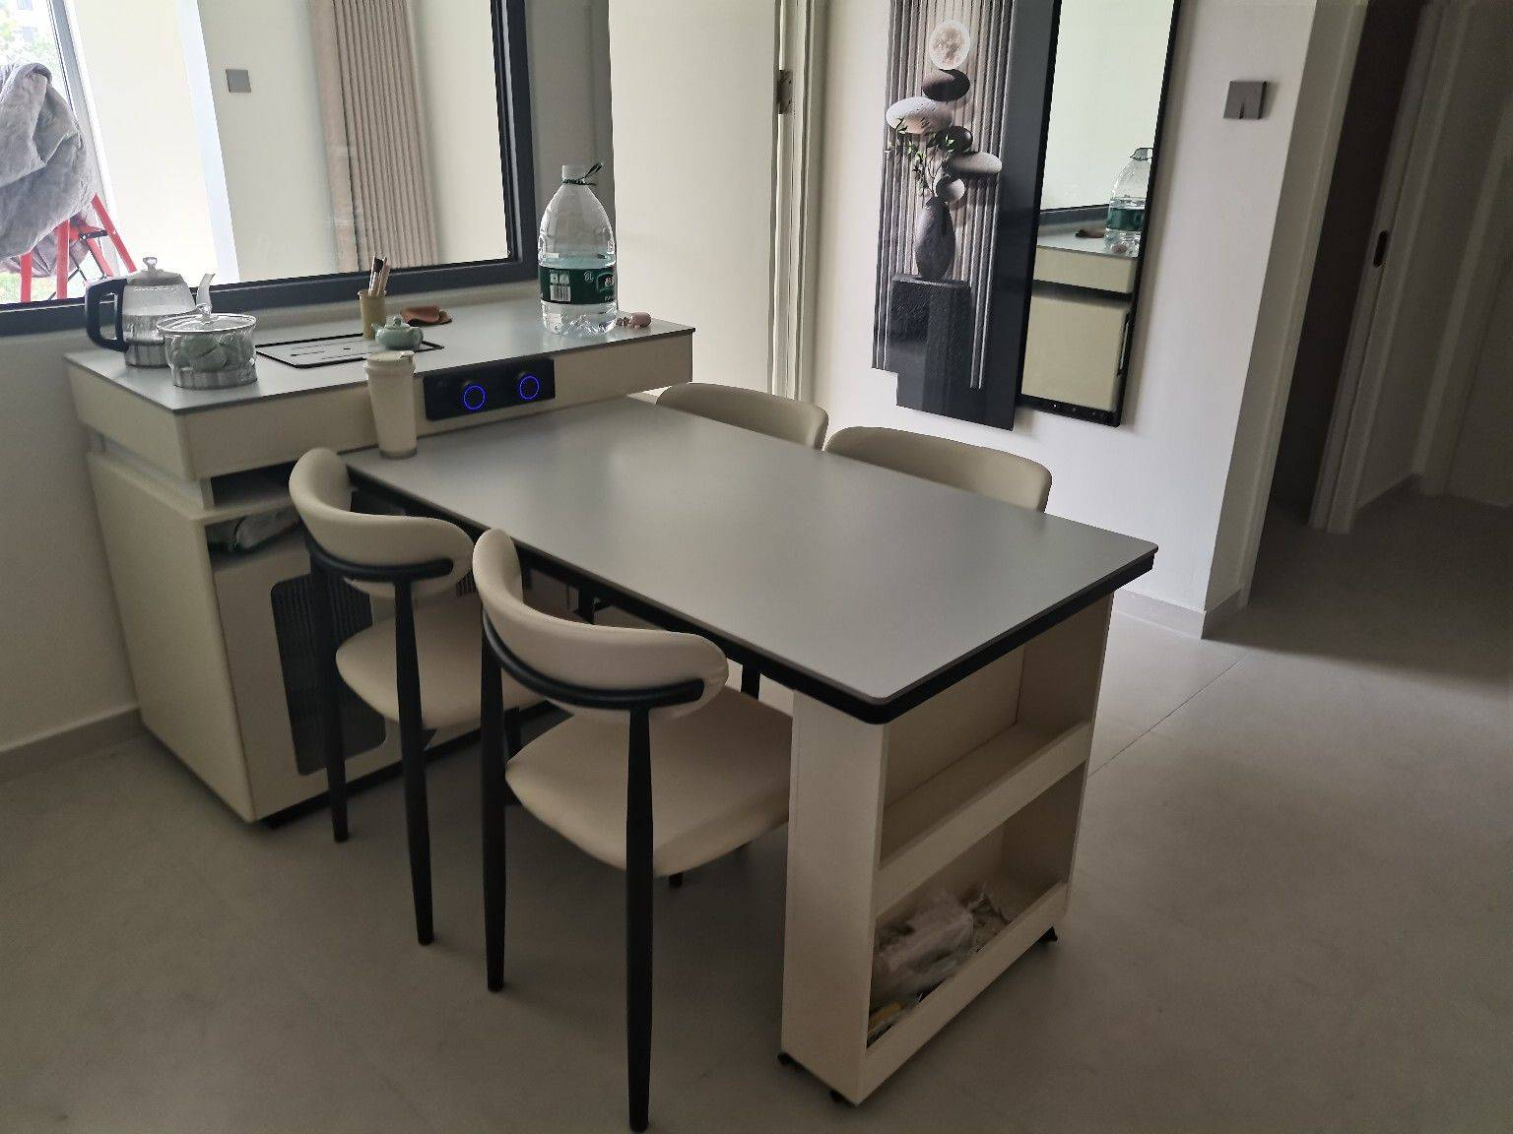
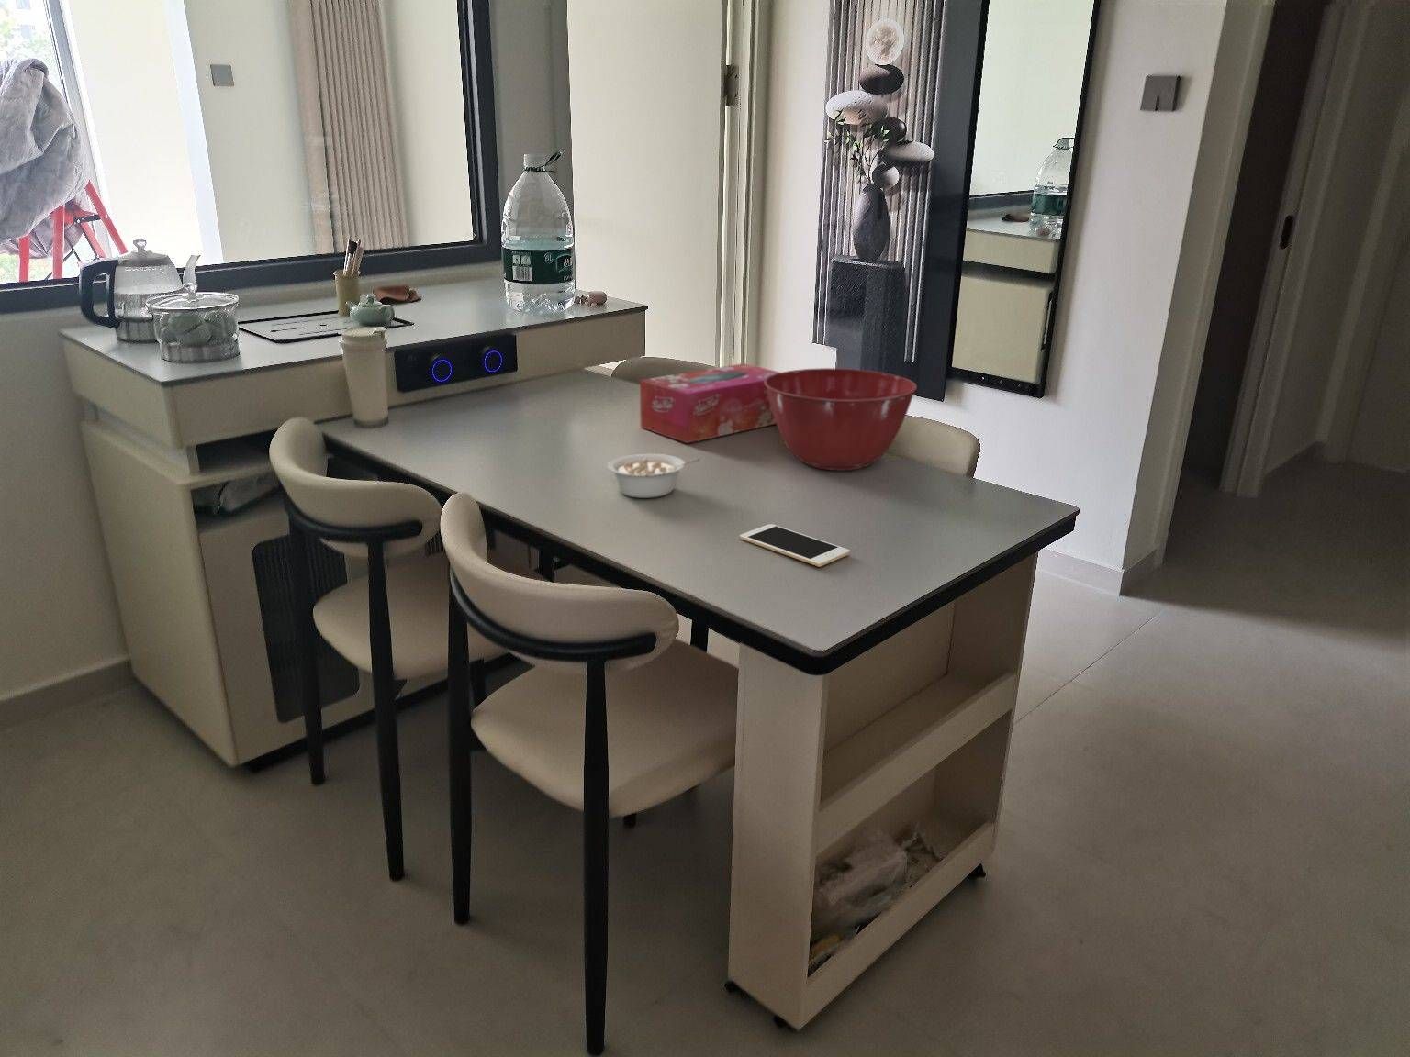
+ tissue box (717, 401)
+ mixing bowl (837, 421)
+ cell phone (793, 544)
+ legume (649, 473)
